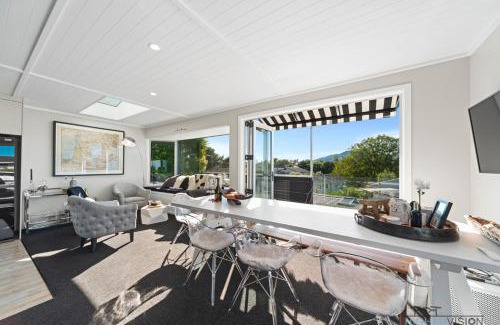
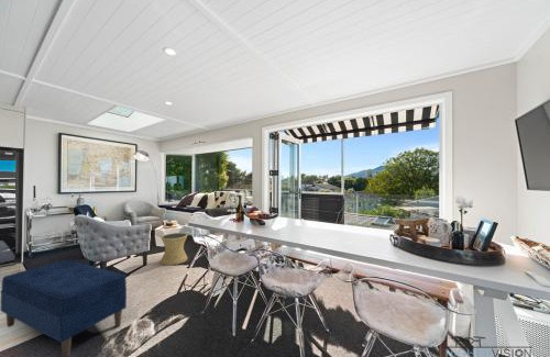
+ bench (64, 300)
+ side table (174, 247)
